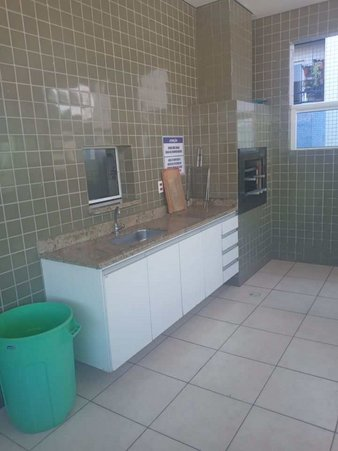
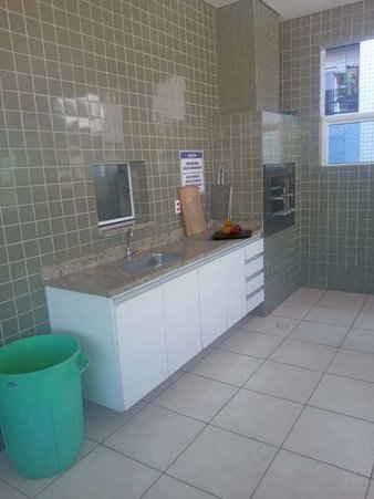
+ chopping board (232, 227)
